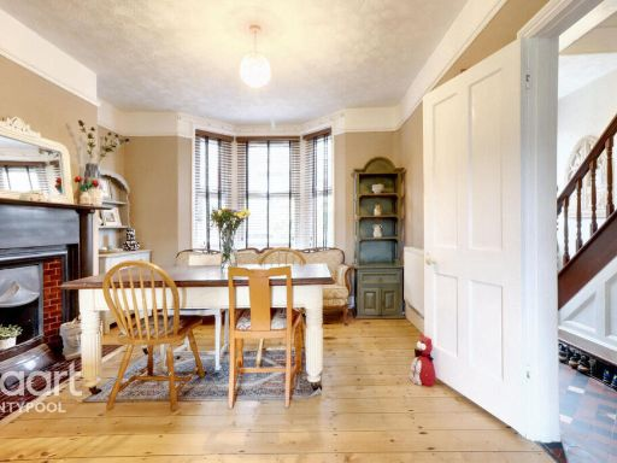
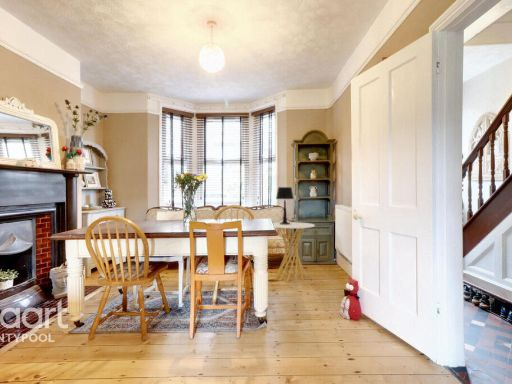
+ side table (291, 250)
+ table lamp (284, 205)
